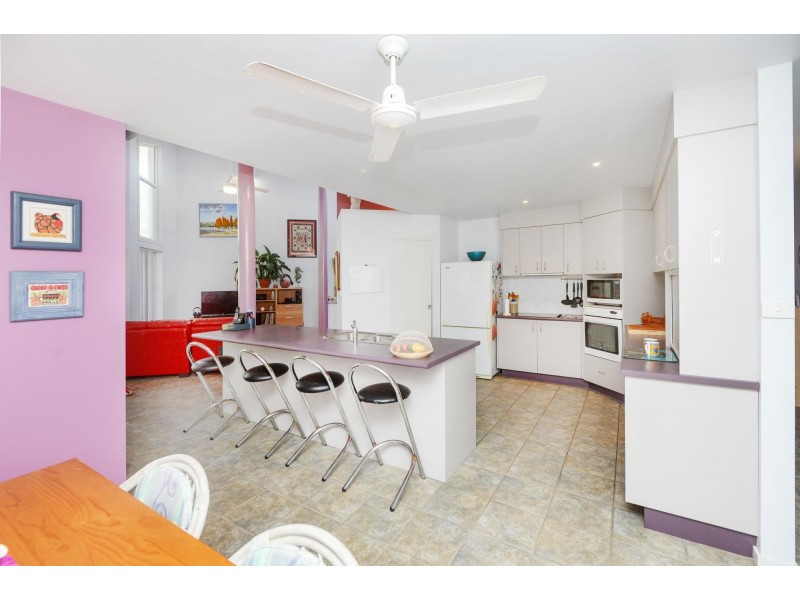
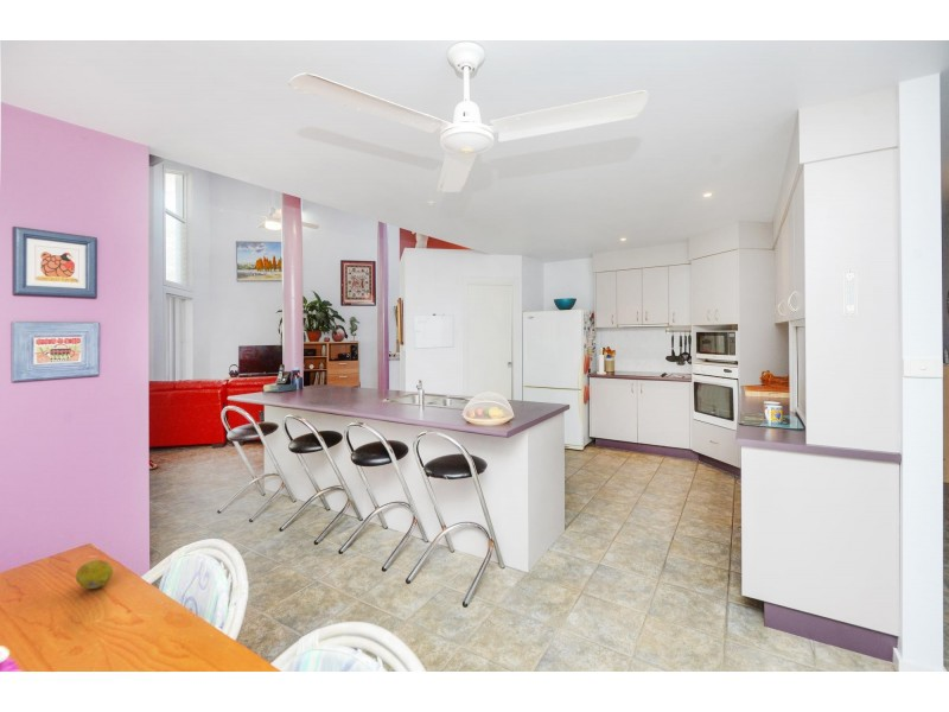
+ fruit (95, 574)
